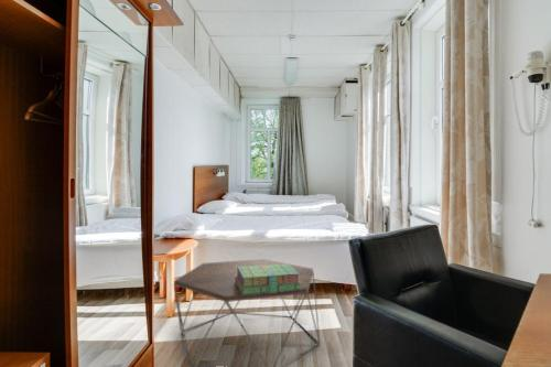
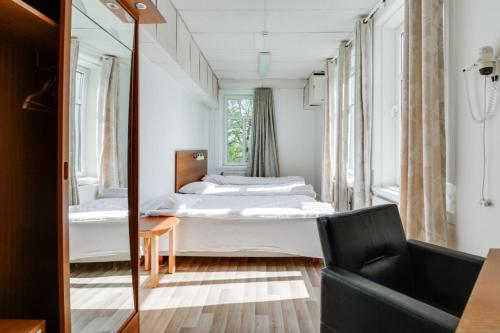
- stack of books (267, 277)
- coffee table (248, 299)
